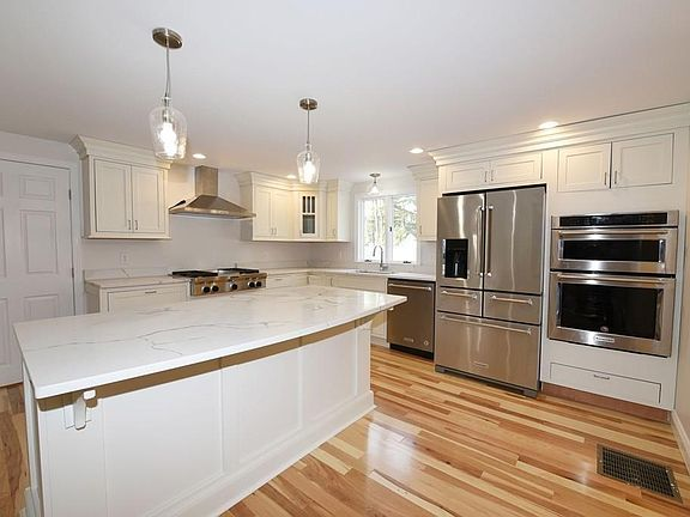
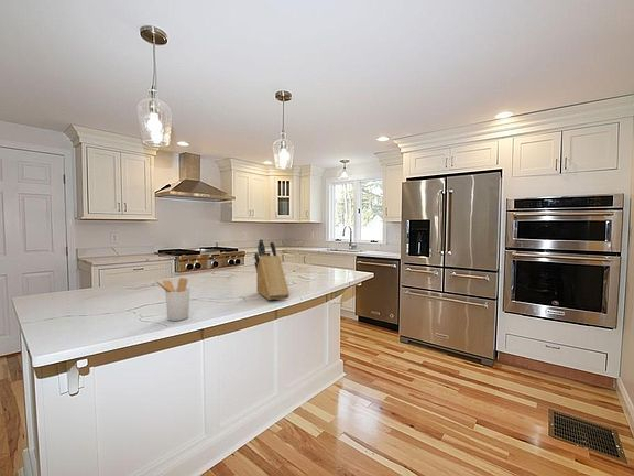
+ knife block (270, 267)
+ utensil holder (172, 298)
